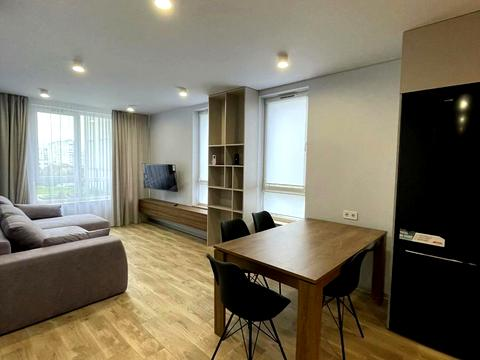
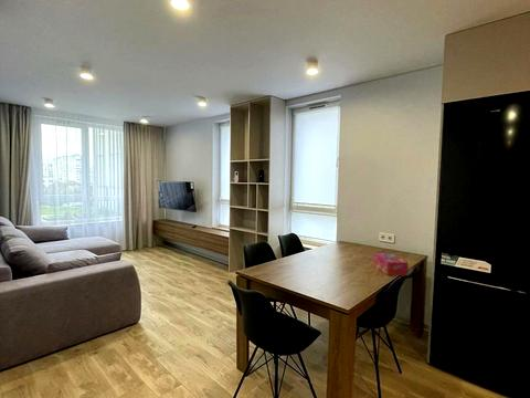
+ tissue box (389, 263)
